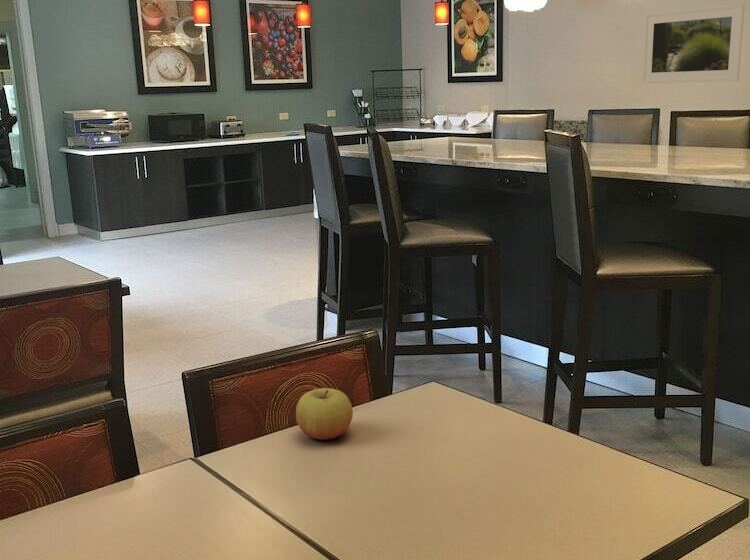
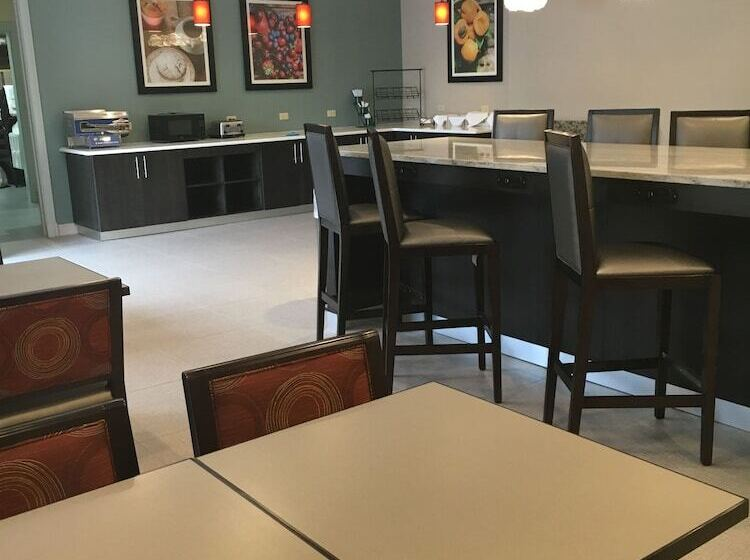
- apple (324, 412)
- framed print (690, 46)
